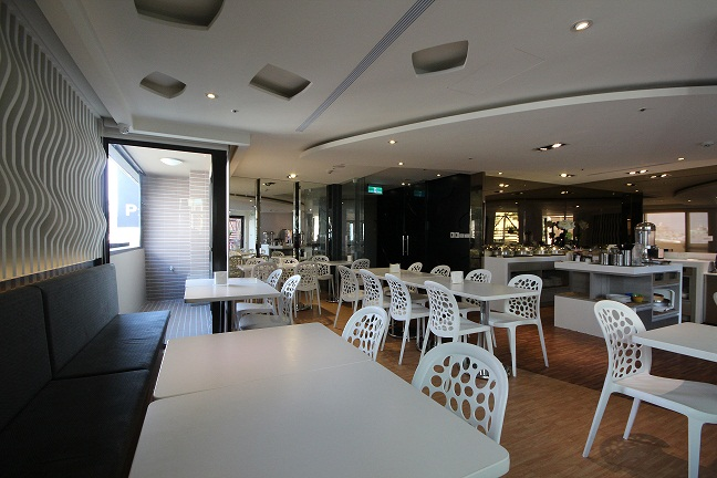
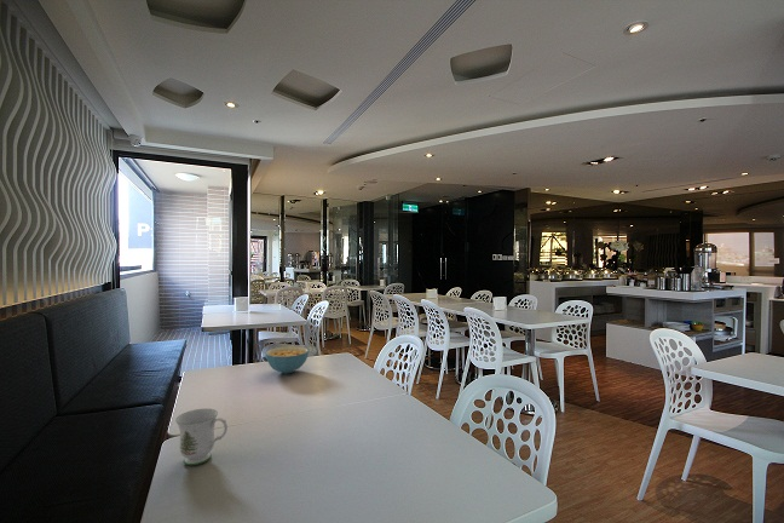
+ cereal bowl (287, 361)
+ mug (203, 437)
